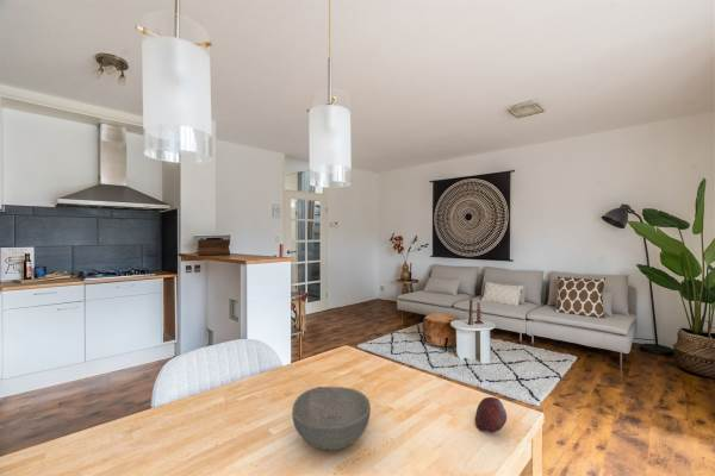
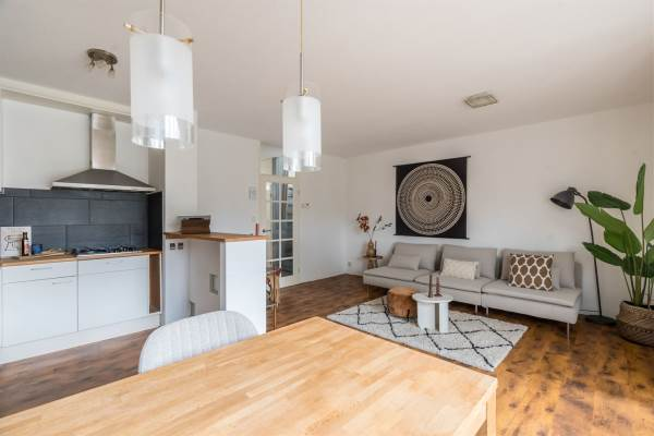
- bowl (331, 420)
- apple (490, 414)
